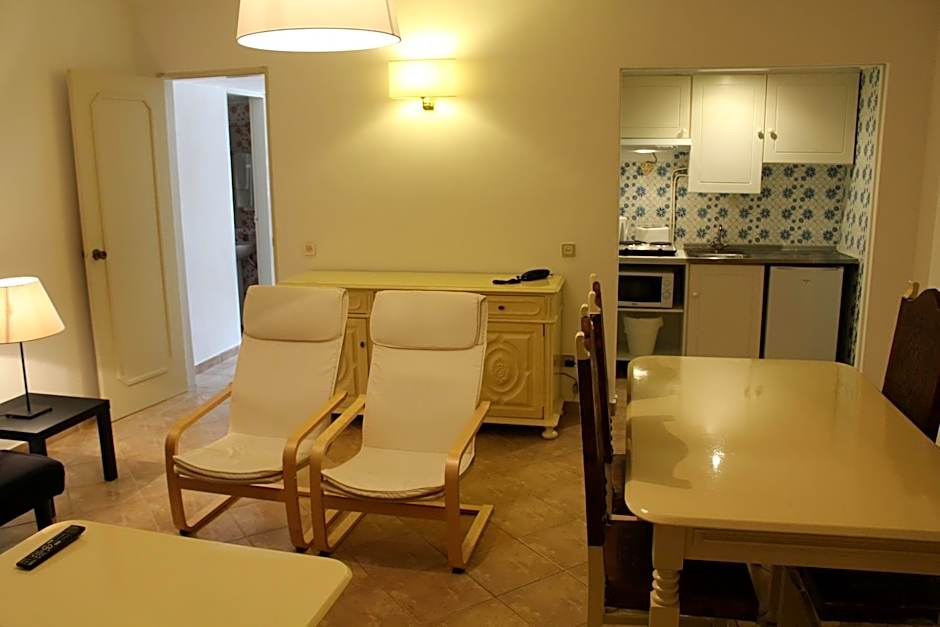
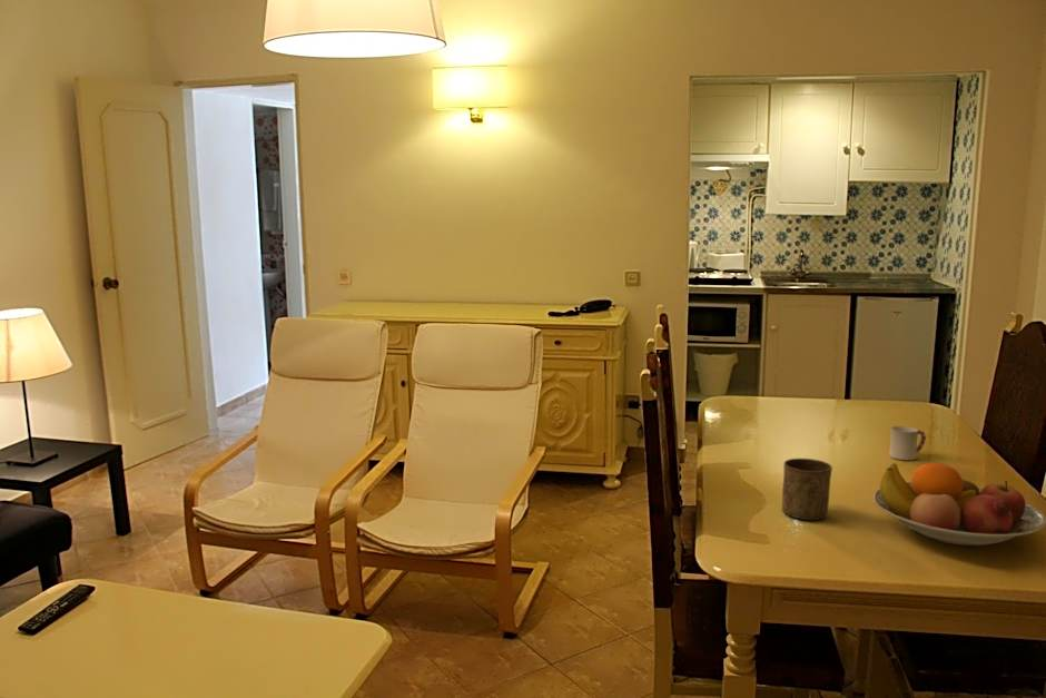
+ cup (908, 442)
+ cup (806, 489)
+ fruit bowl (956, 500)
